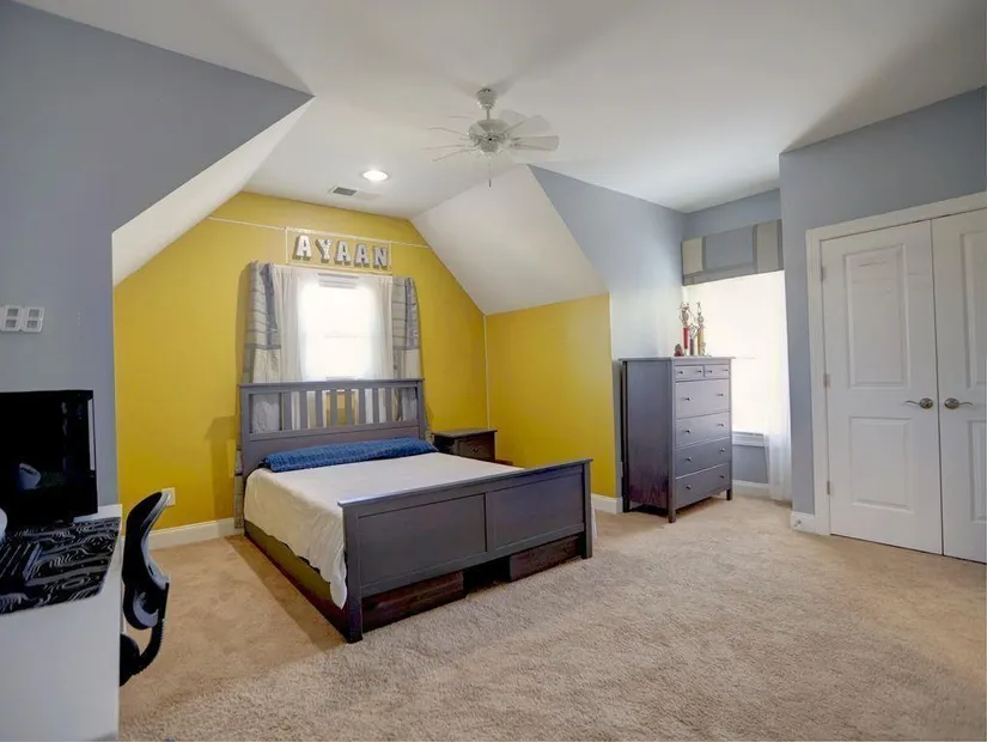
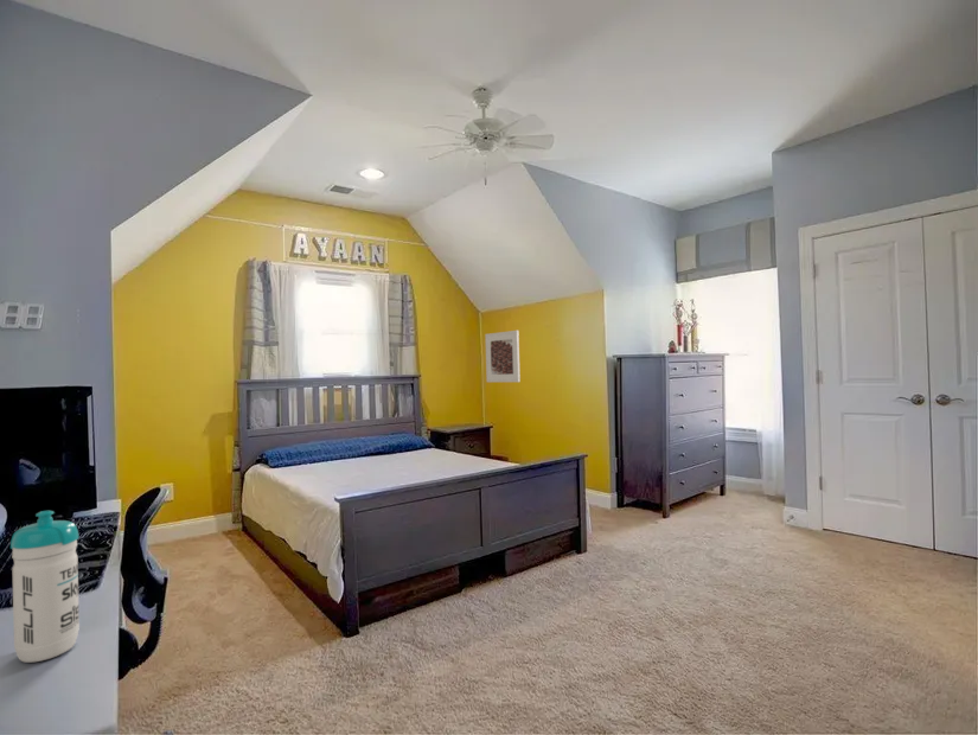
+ water bottle (46, 581)
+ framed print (501, 357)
